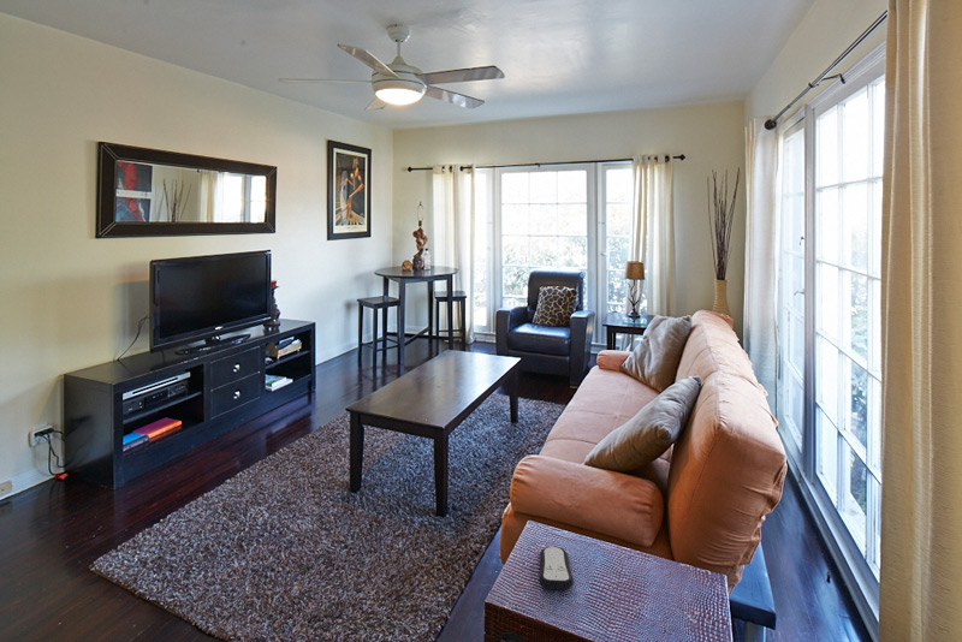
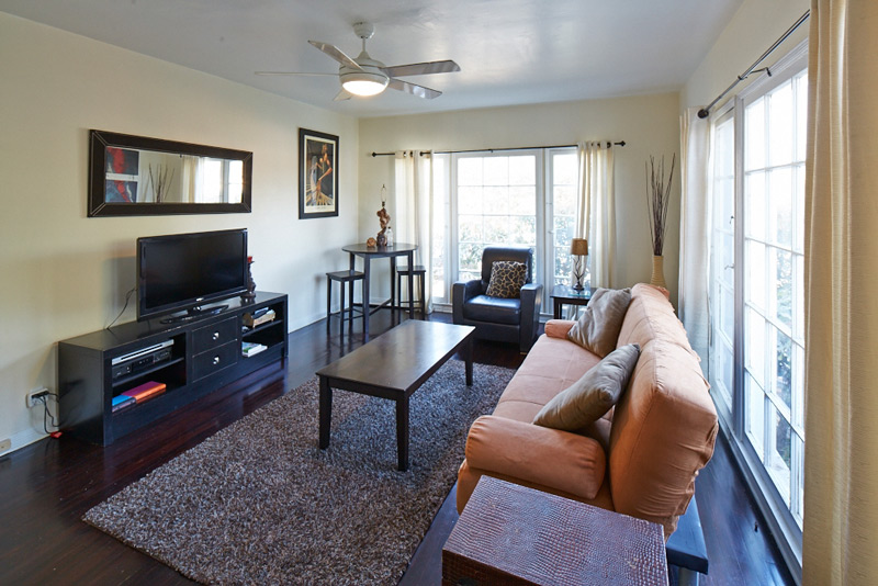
- remote control (554, 566)
